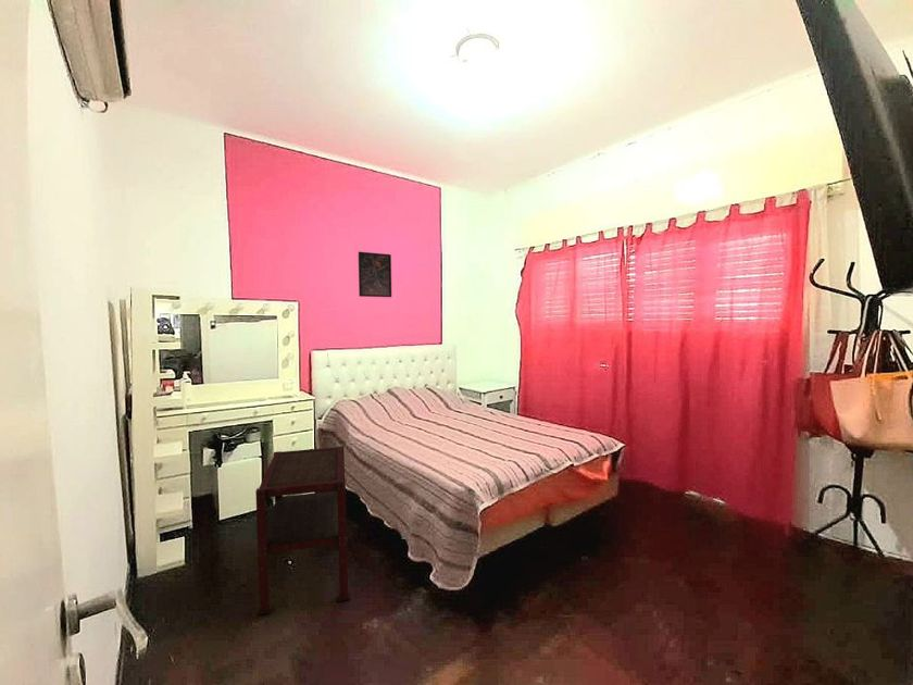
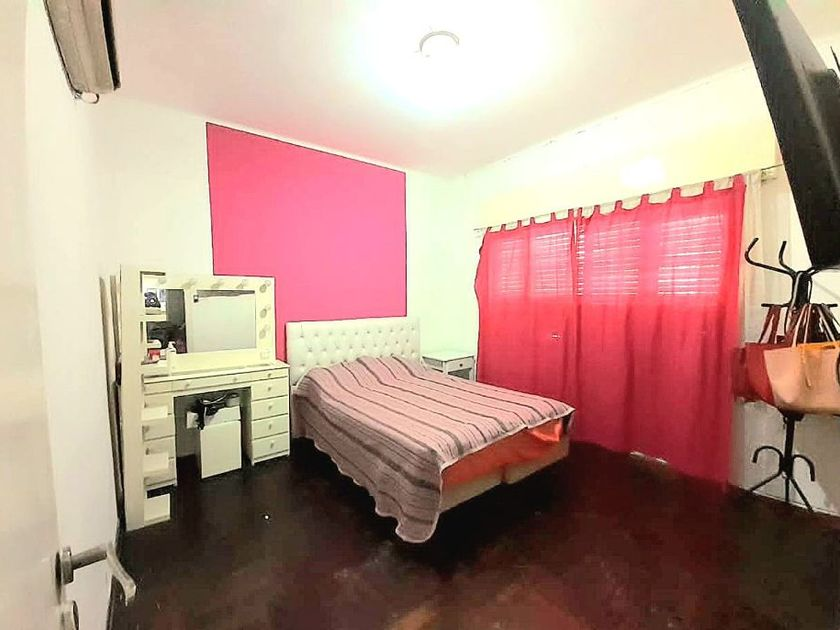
- side table (308, 518)
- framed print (375, 274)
